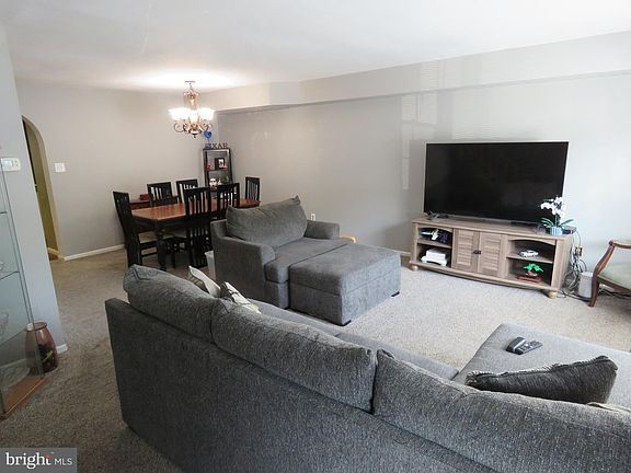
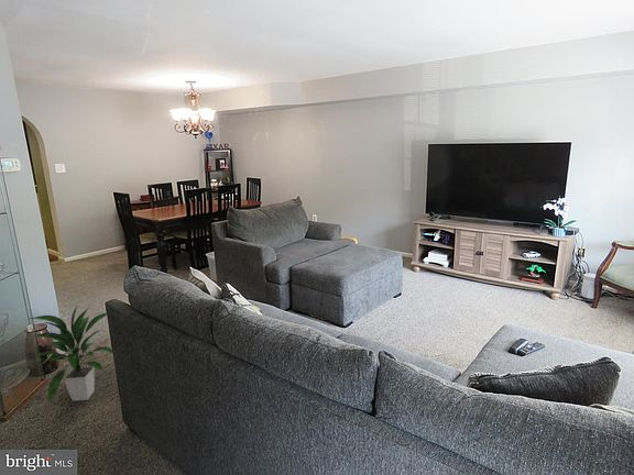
+ indoor plant (72, 352)
